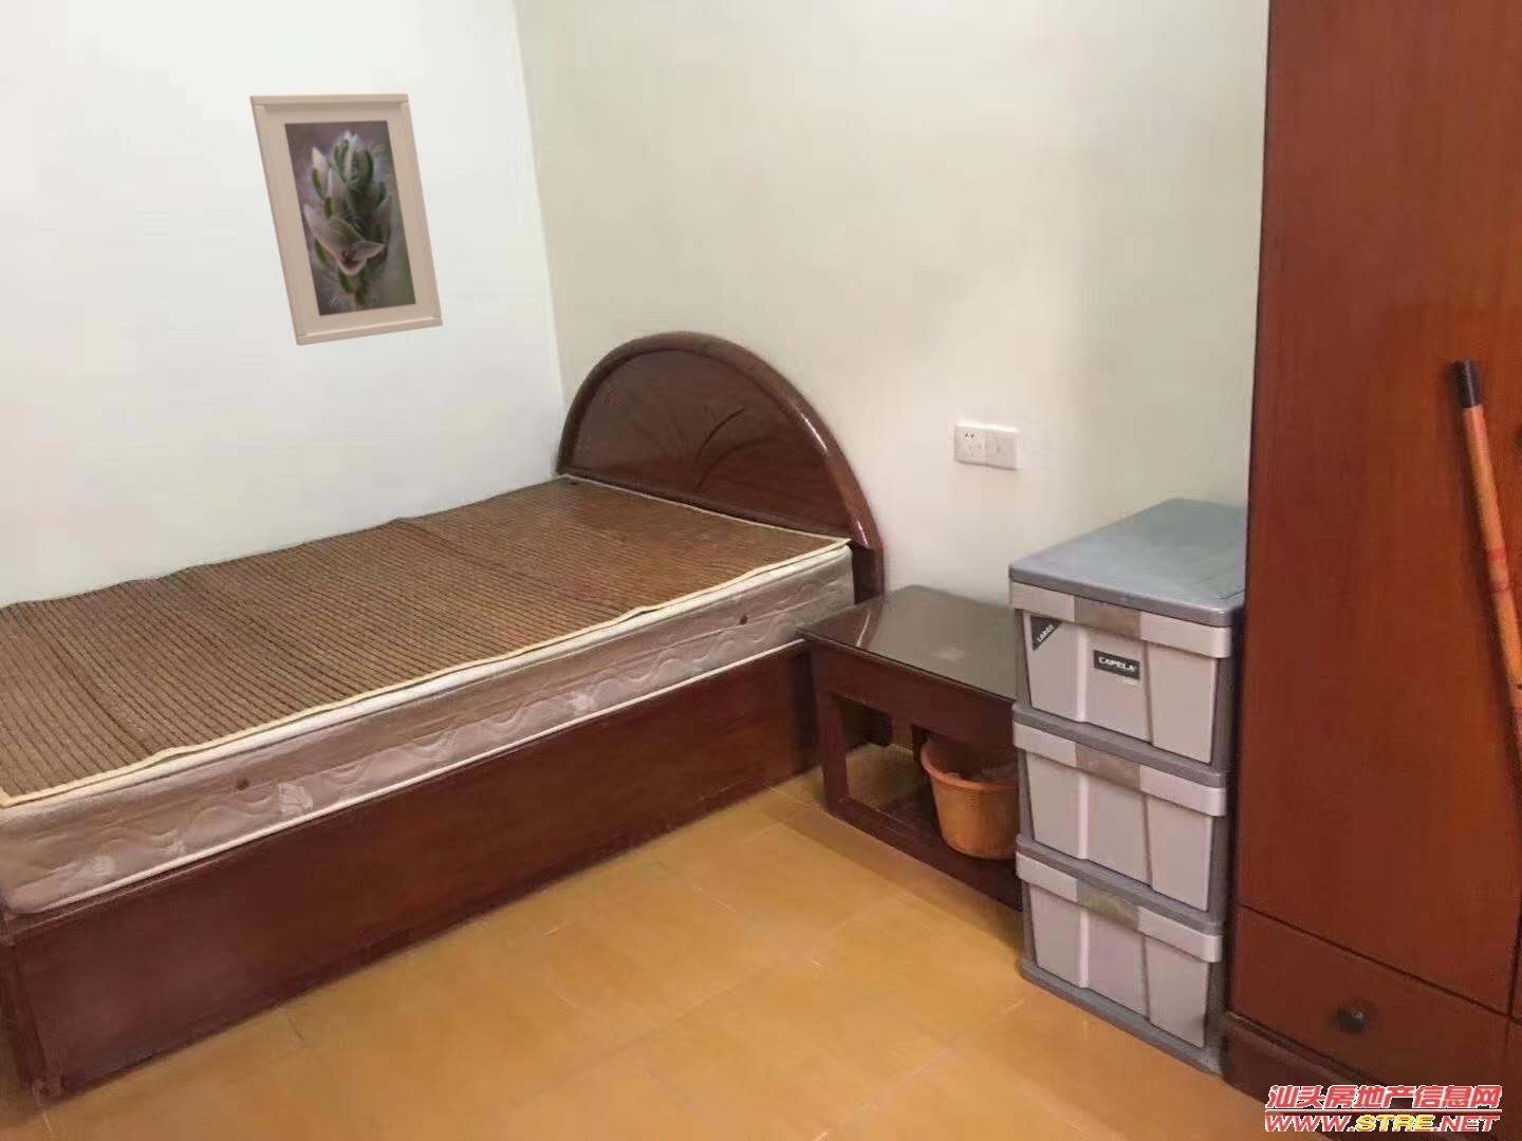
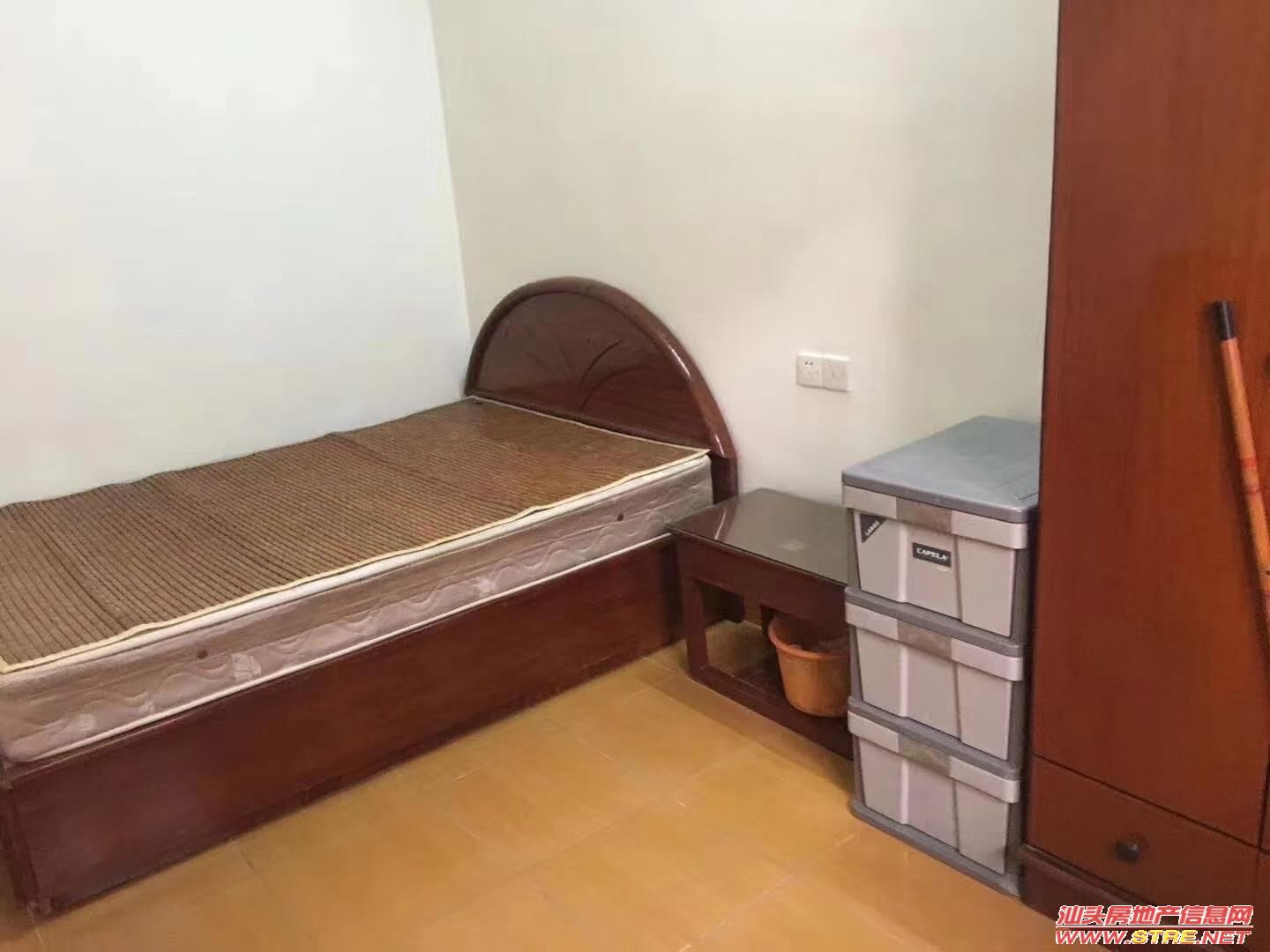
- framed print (352, 218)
